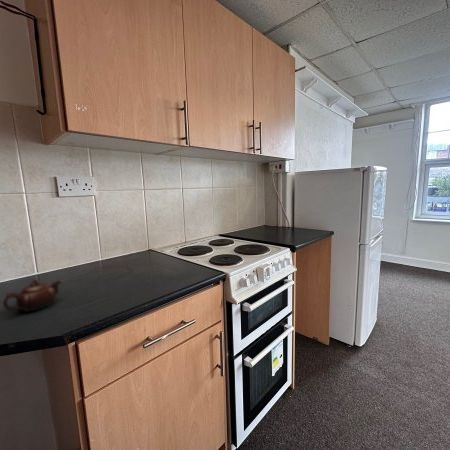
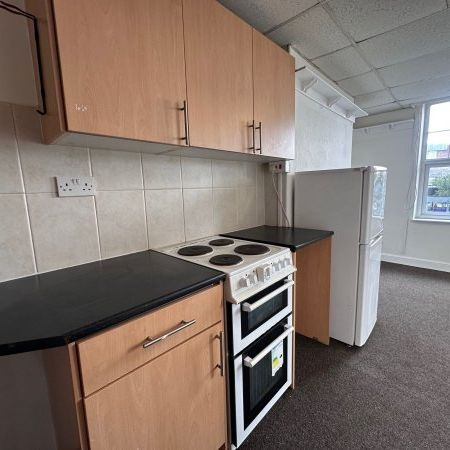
- teapot (34, 293)
